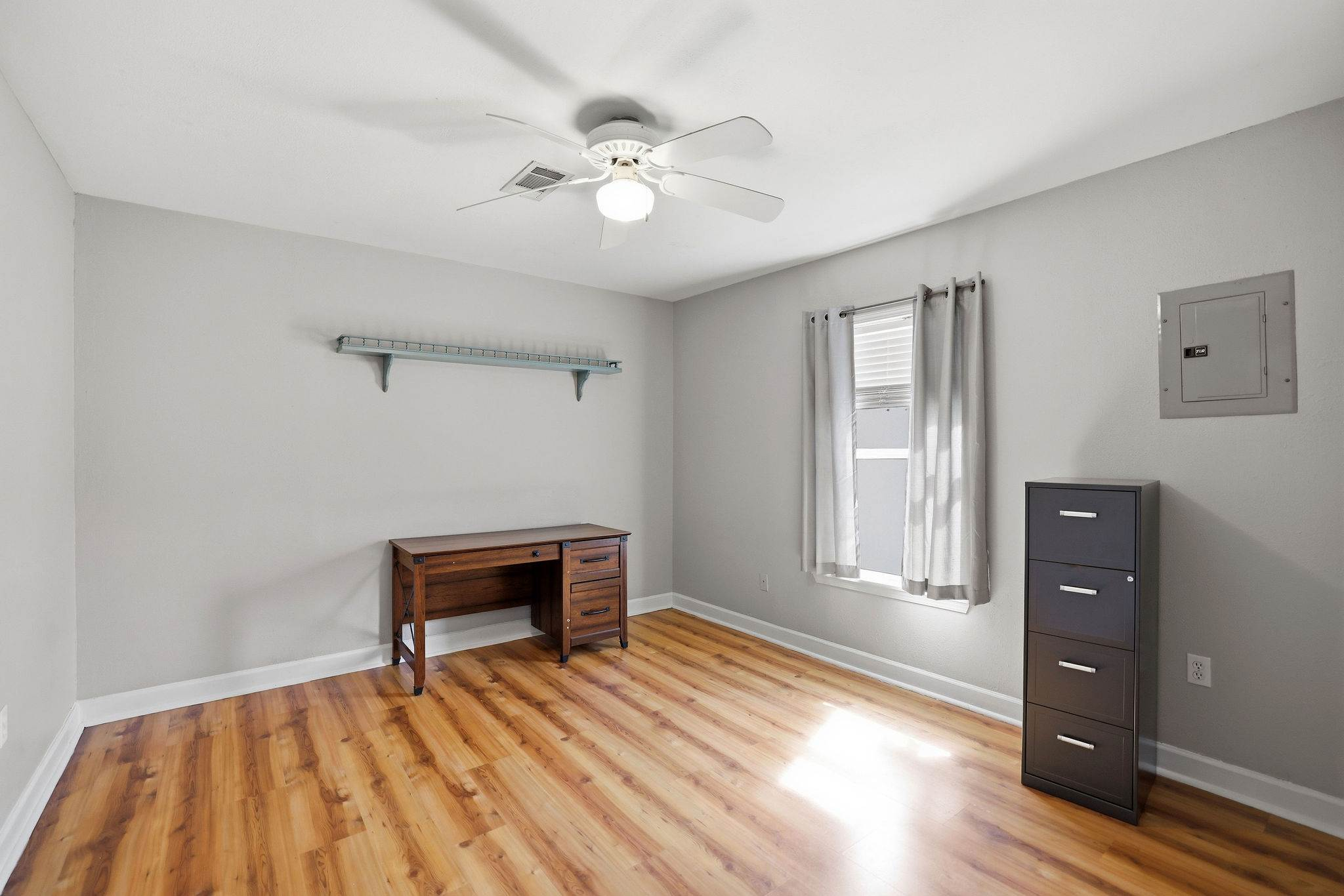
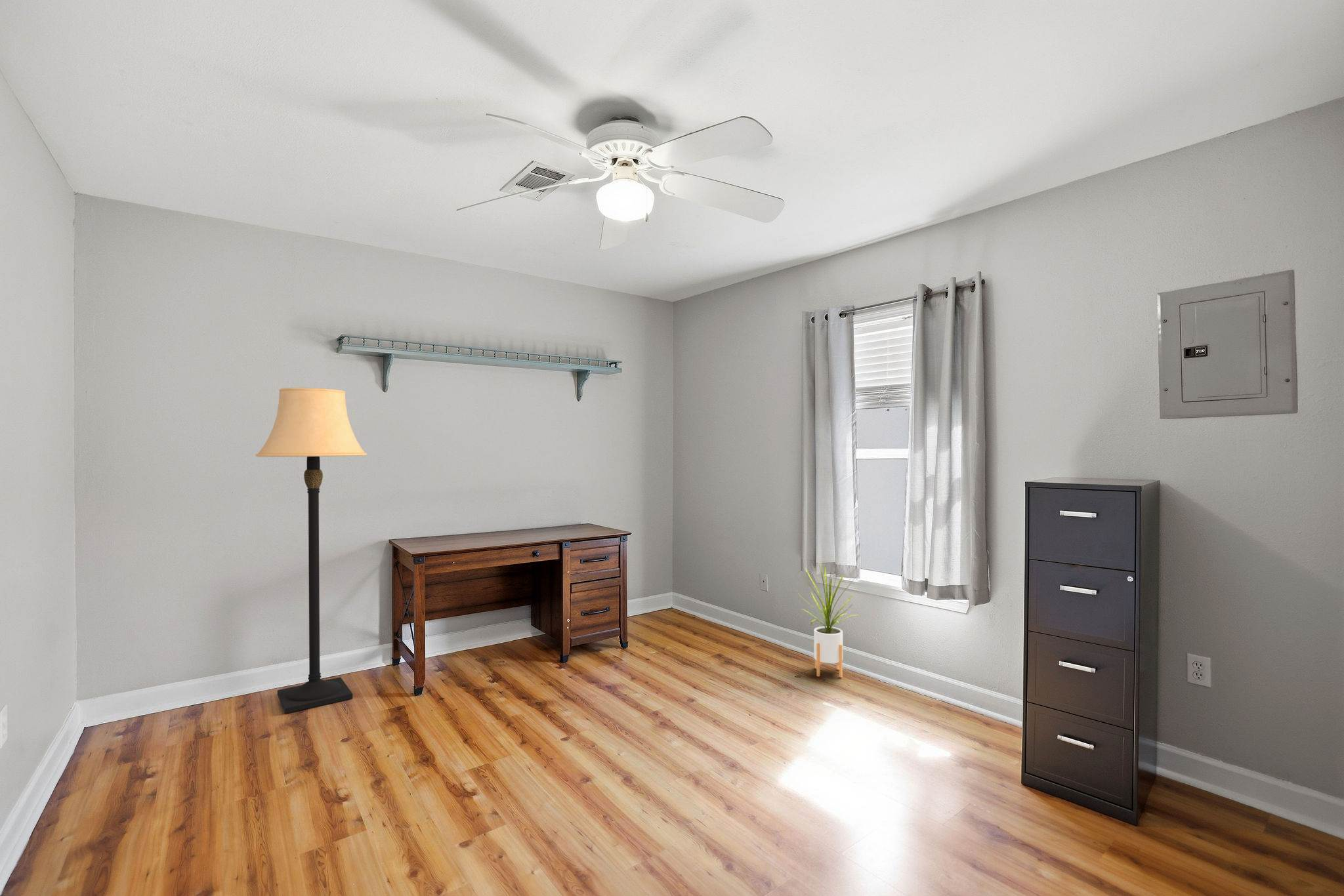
+ house plant (830, 617)
+ lamp (314, 543)
